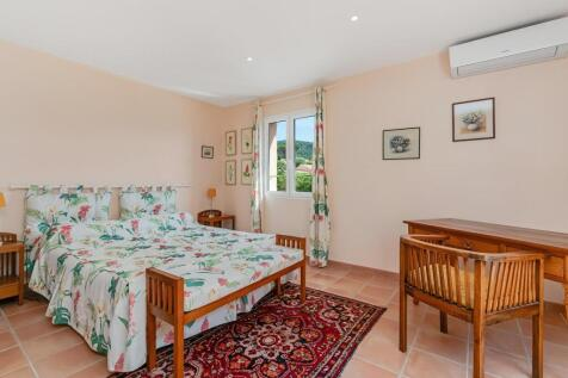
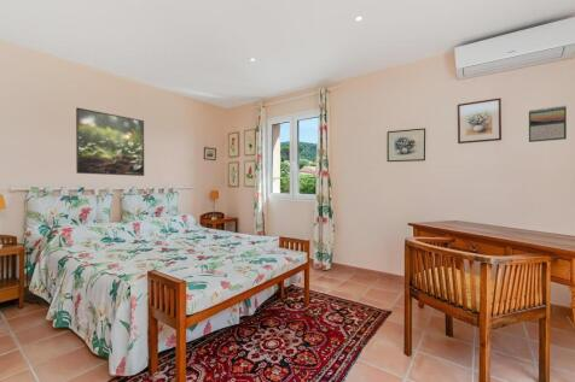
+ calendar (546, 123)
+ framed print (112, 145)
